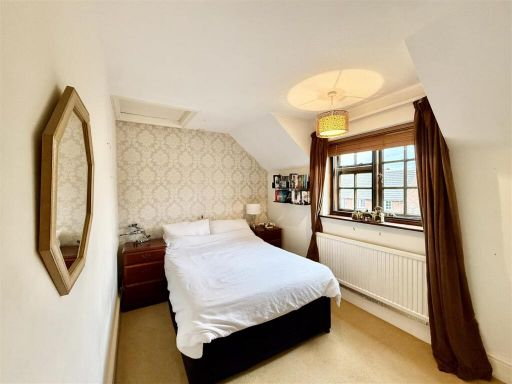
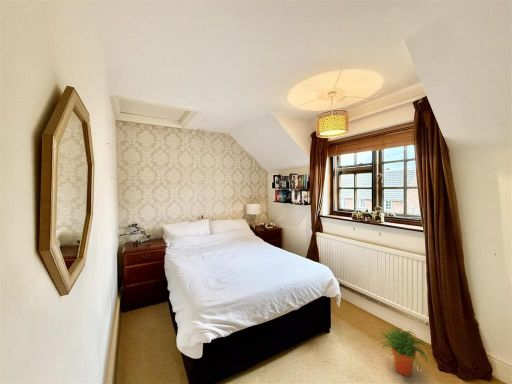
+ potted plant (403, 351)
